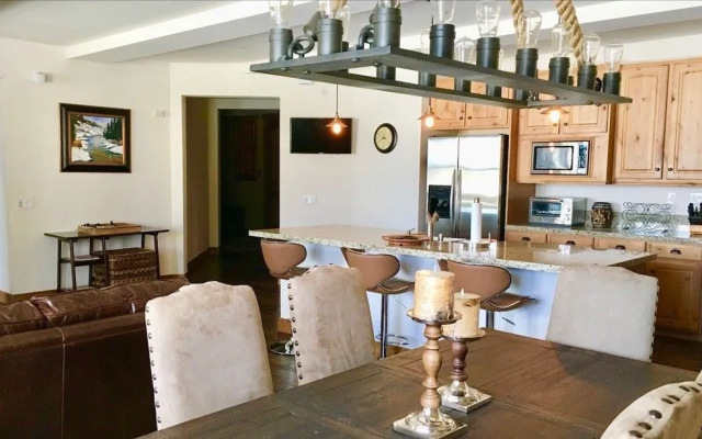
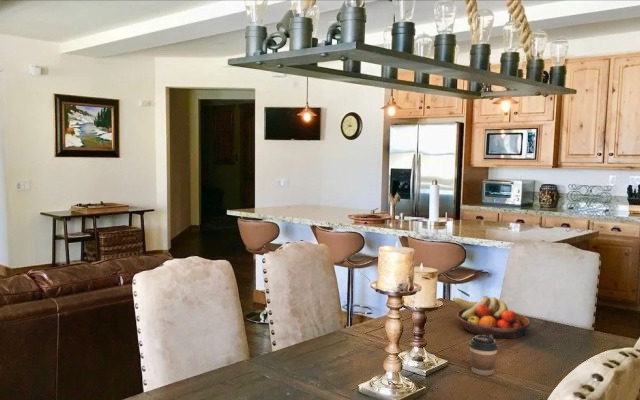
+ fruit bowl (492, 314)
+ coffee cup (483, 353)
